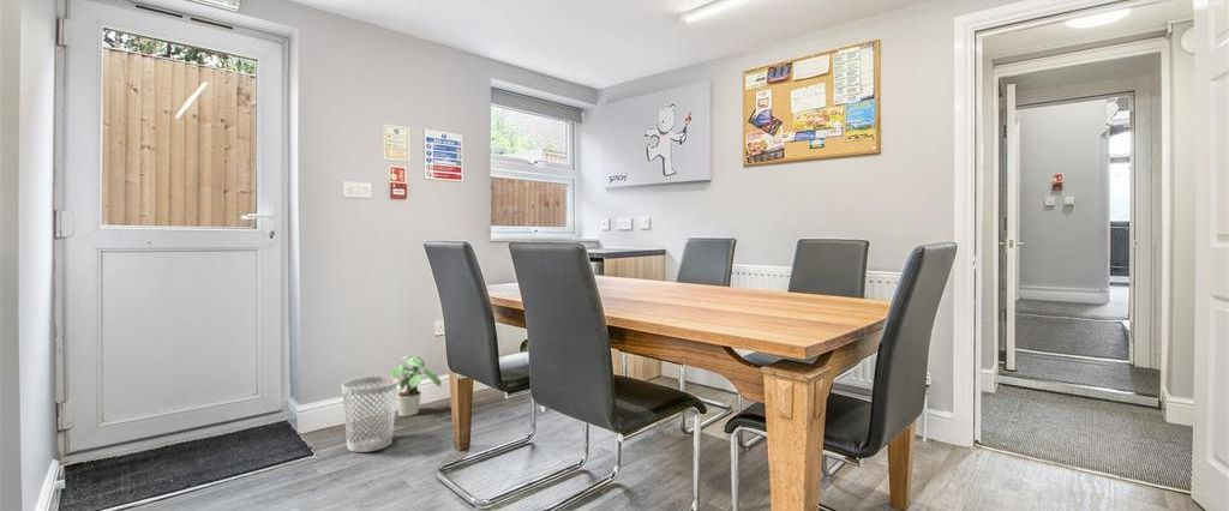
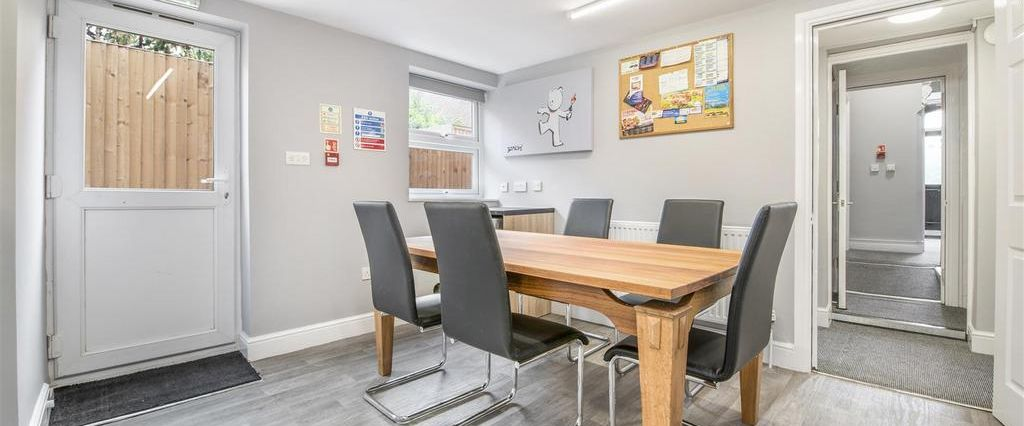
- potted plant (413, 385)
- wastebasket (370, 414)
